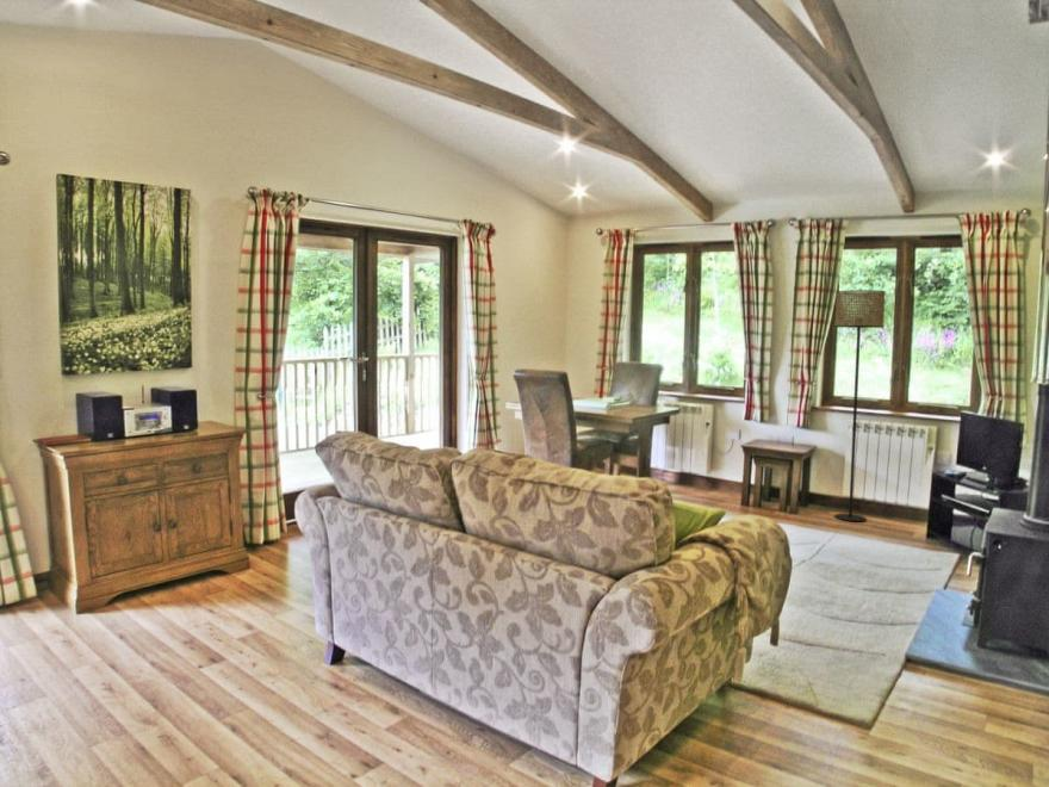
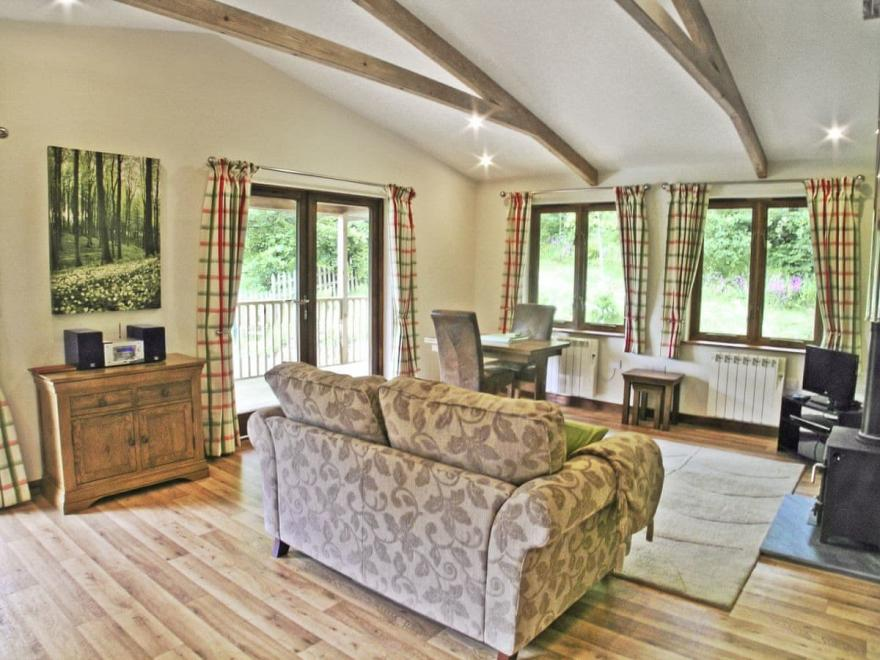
- floor lamp (855, 405)
